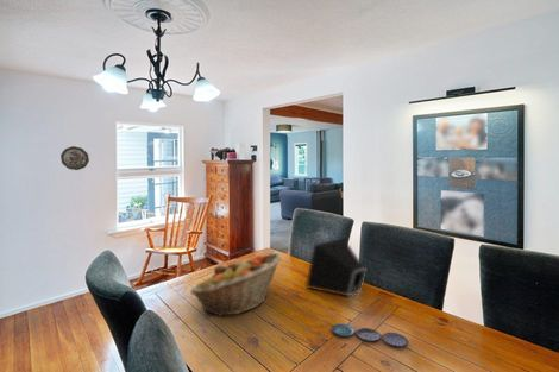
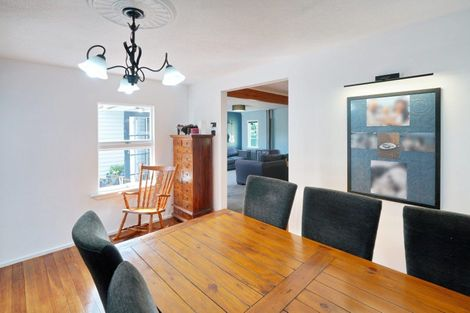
- speaker (339, 265)
- plate (368, 335)
- decorative plate (75, 158)
- fruit basket (239, 278)
